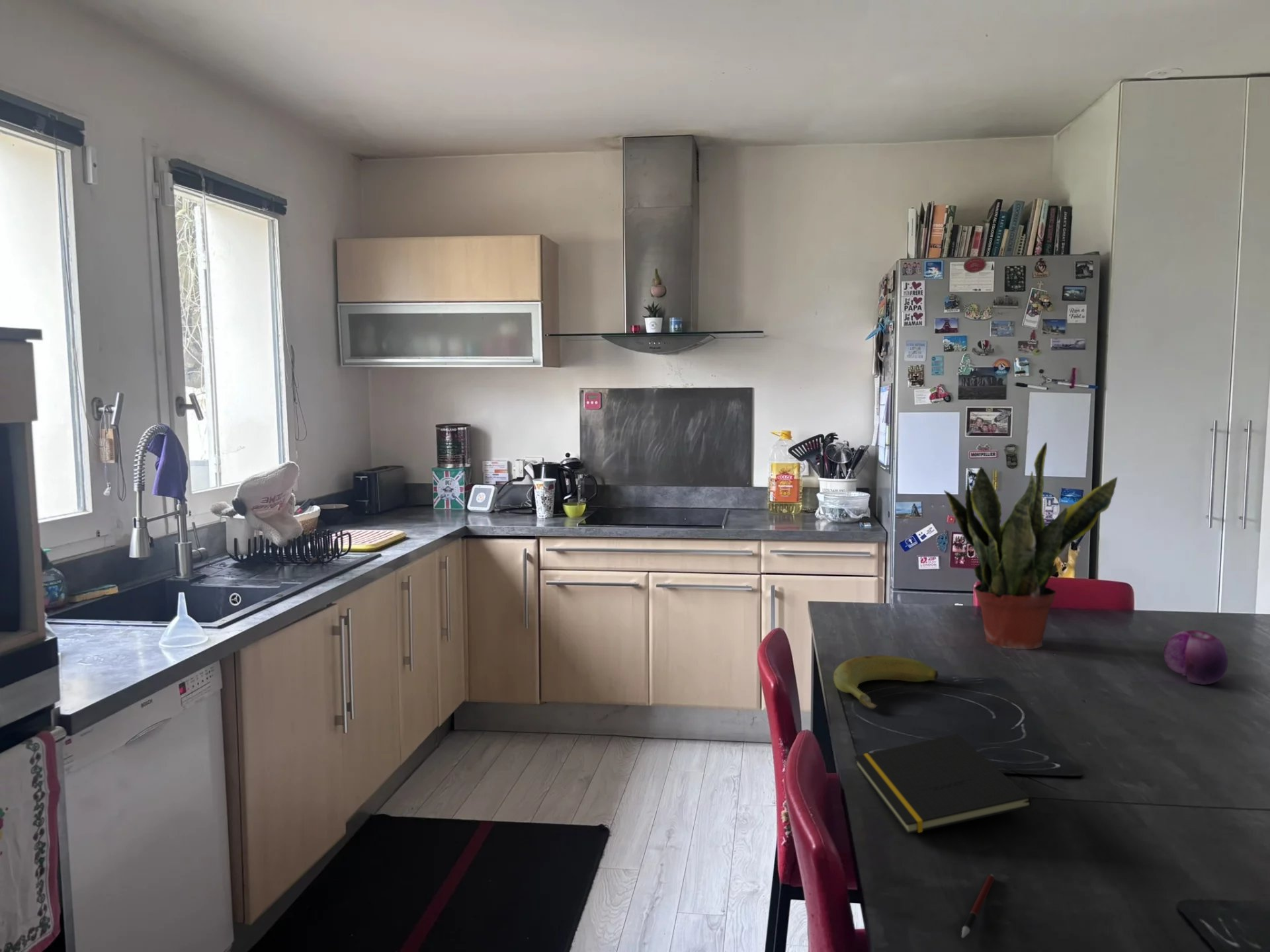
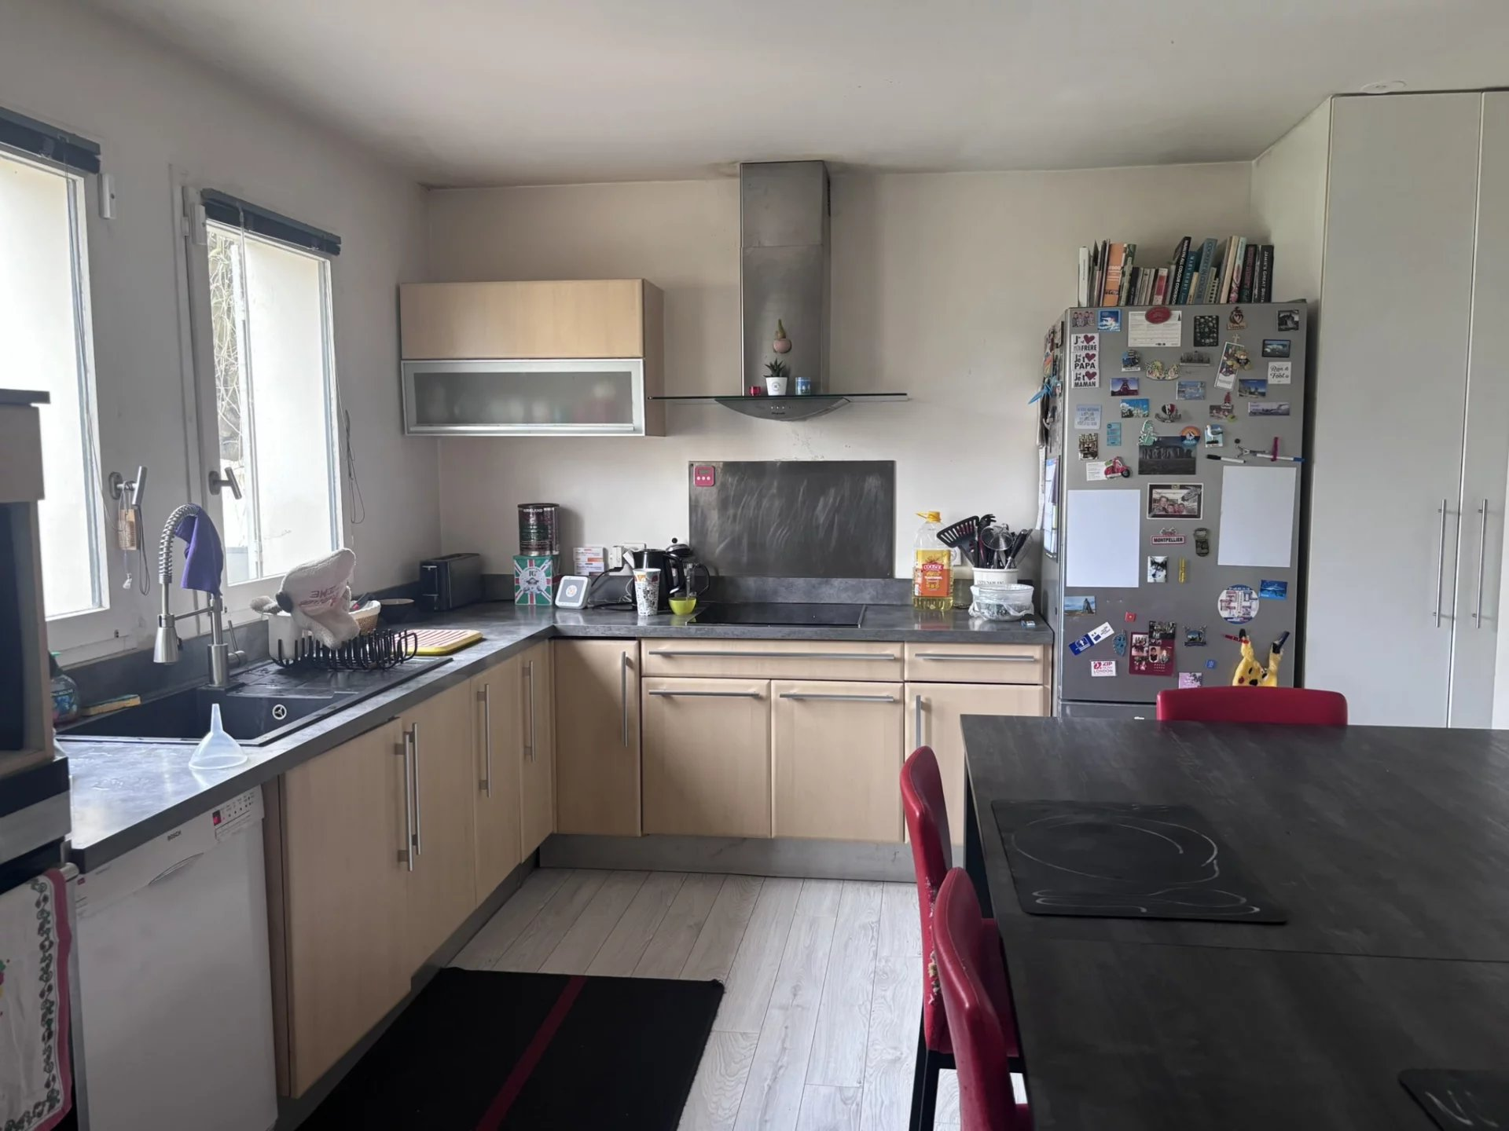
- banana (882, 679)
- potted plant (1026, 541)
- fruit (1196, 656)
- pen (978, 905)
- notepad (935, 779)
